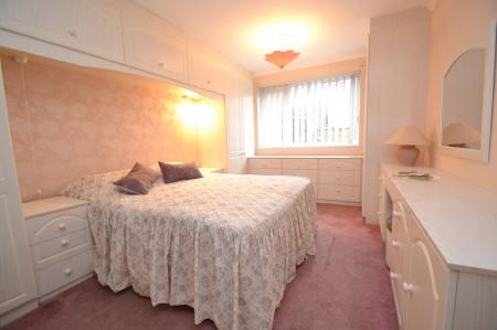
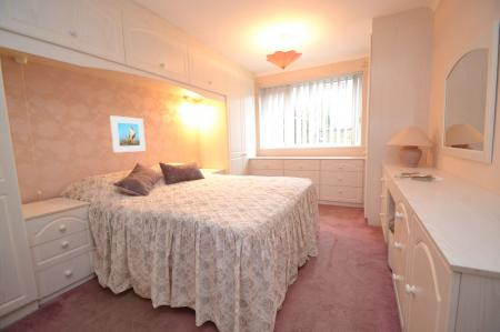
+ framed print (129, 134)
